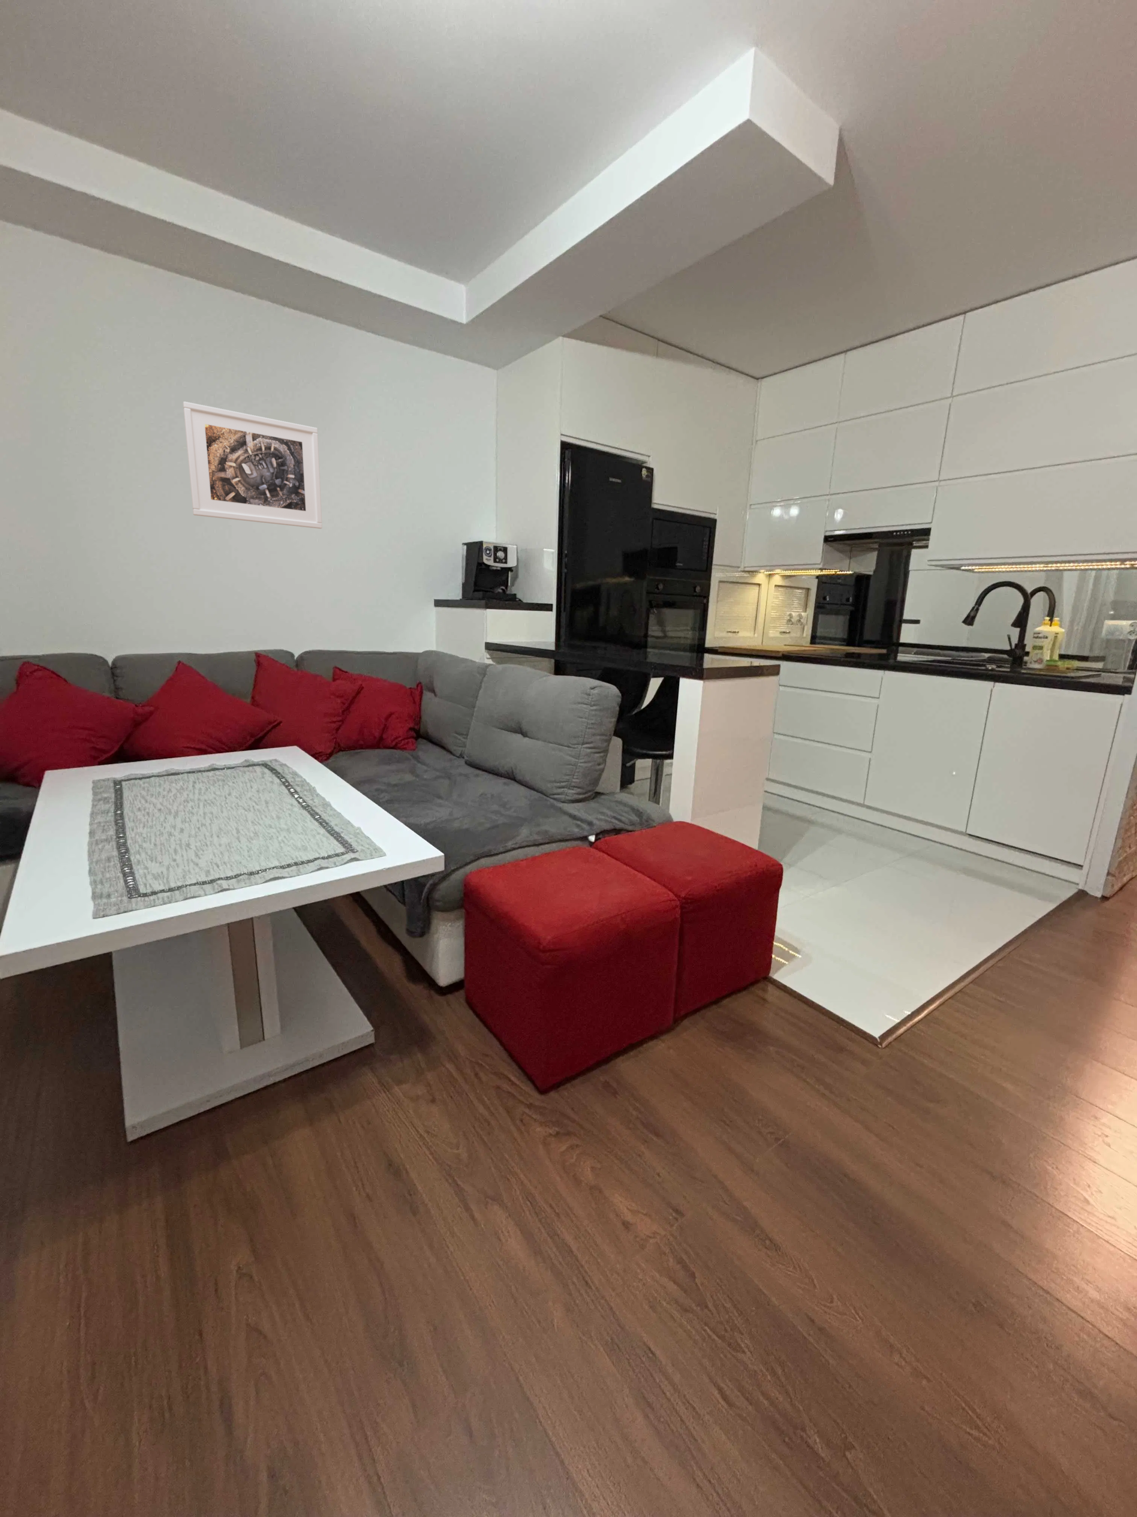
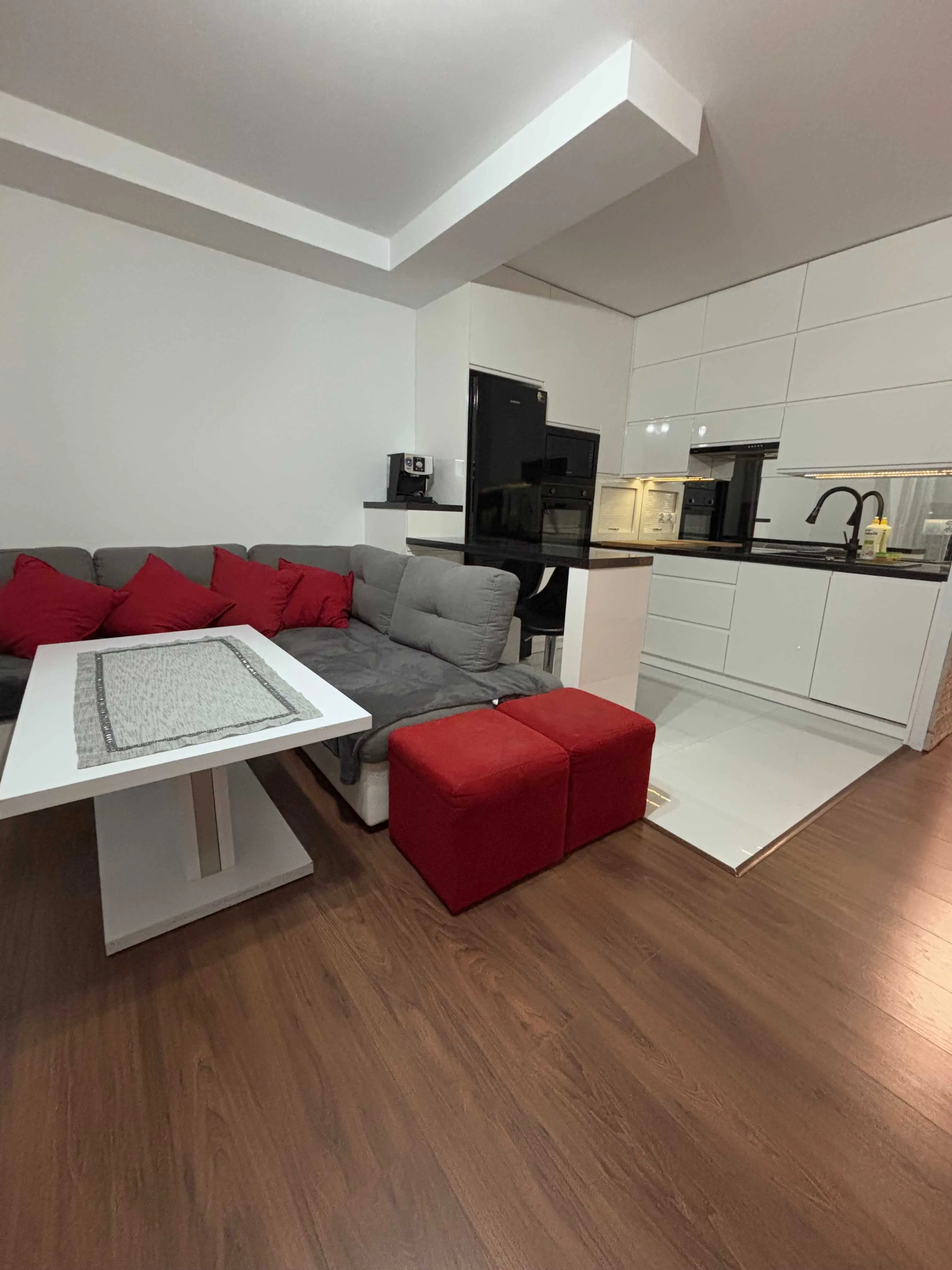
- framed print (258, 469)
